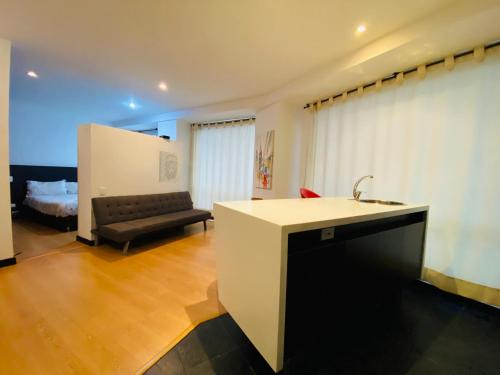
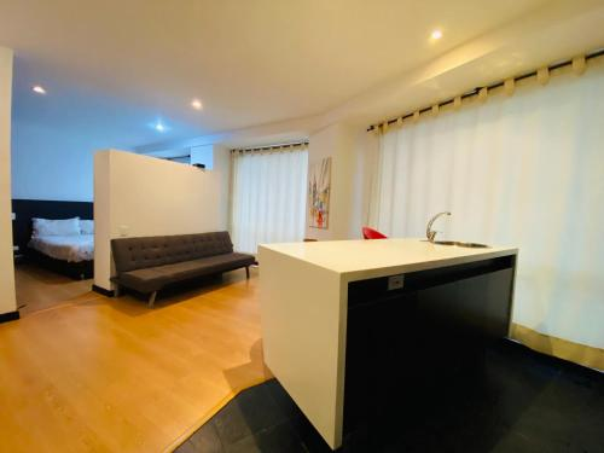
- wall art (170, 167)
